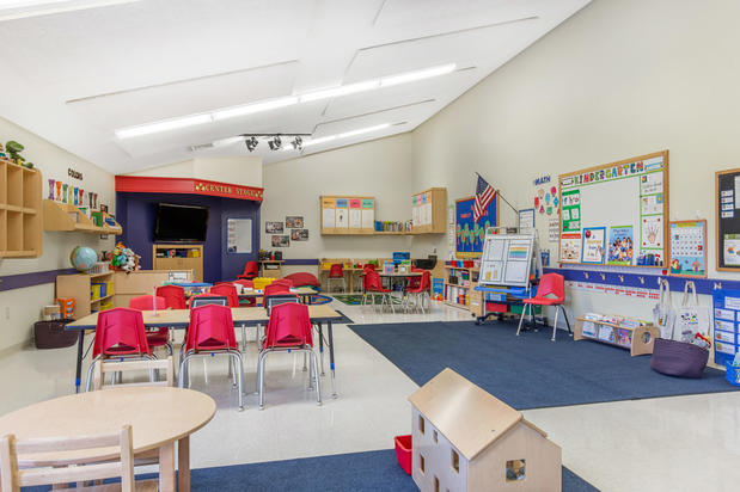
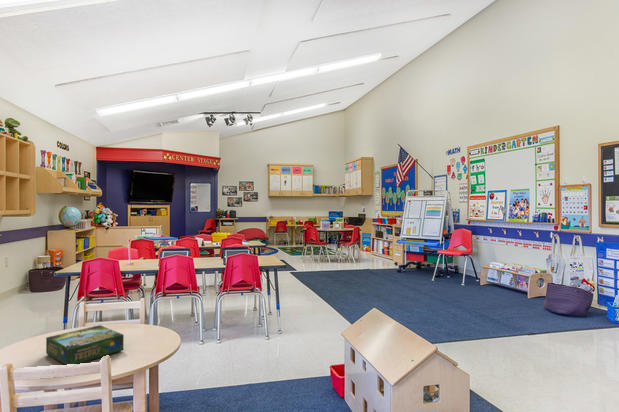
+ board game (85, 344)
